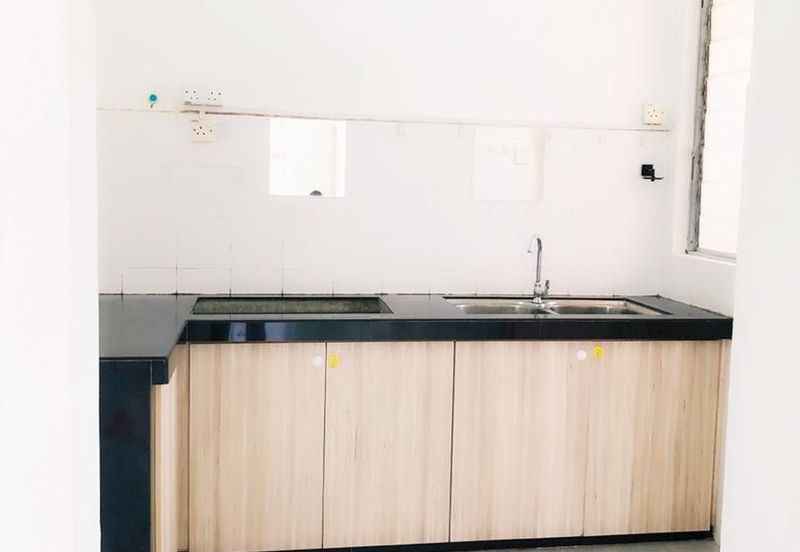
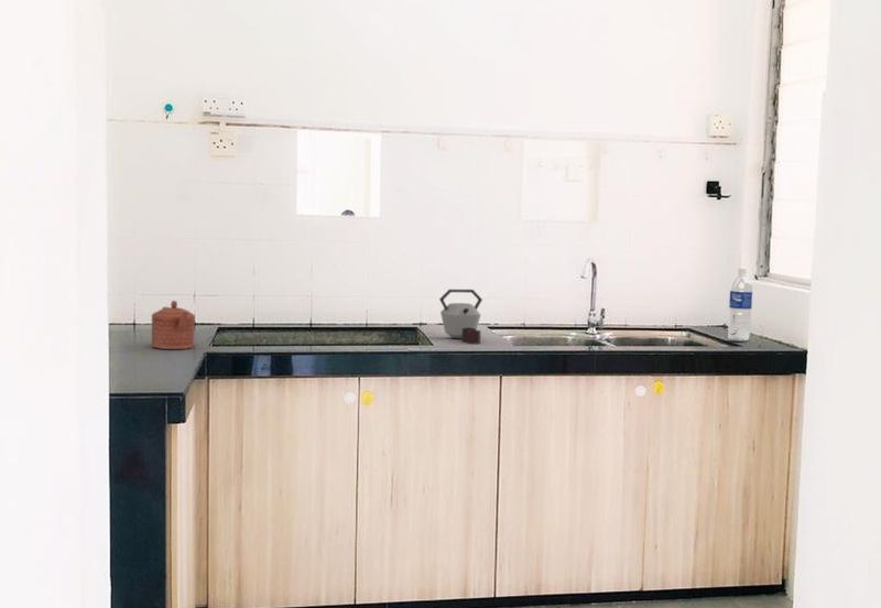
+ teapot (173, 323)
+ kettle (466, 315)
+ water bottle (740, 304)
